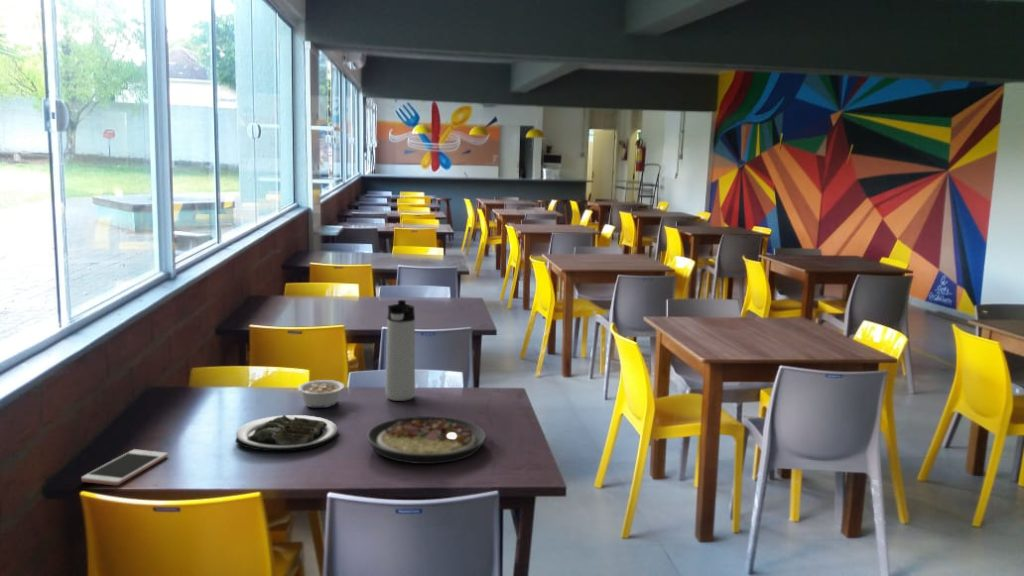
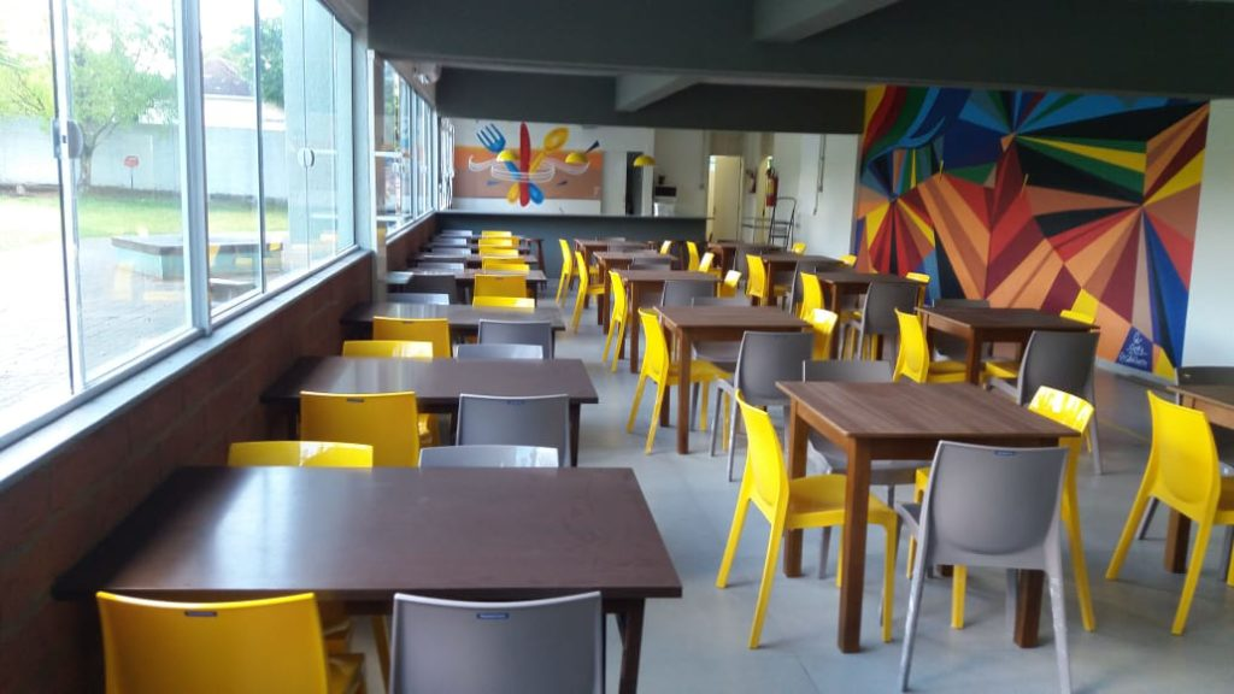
- legume (320, 393)
- thermos bottle (399, 351)
- cell phone (126, 466)
- plate (287, 429)
- plate (426, 436)
